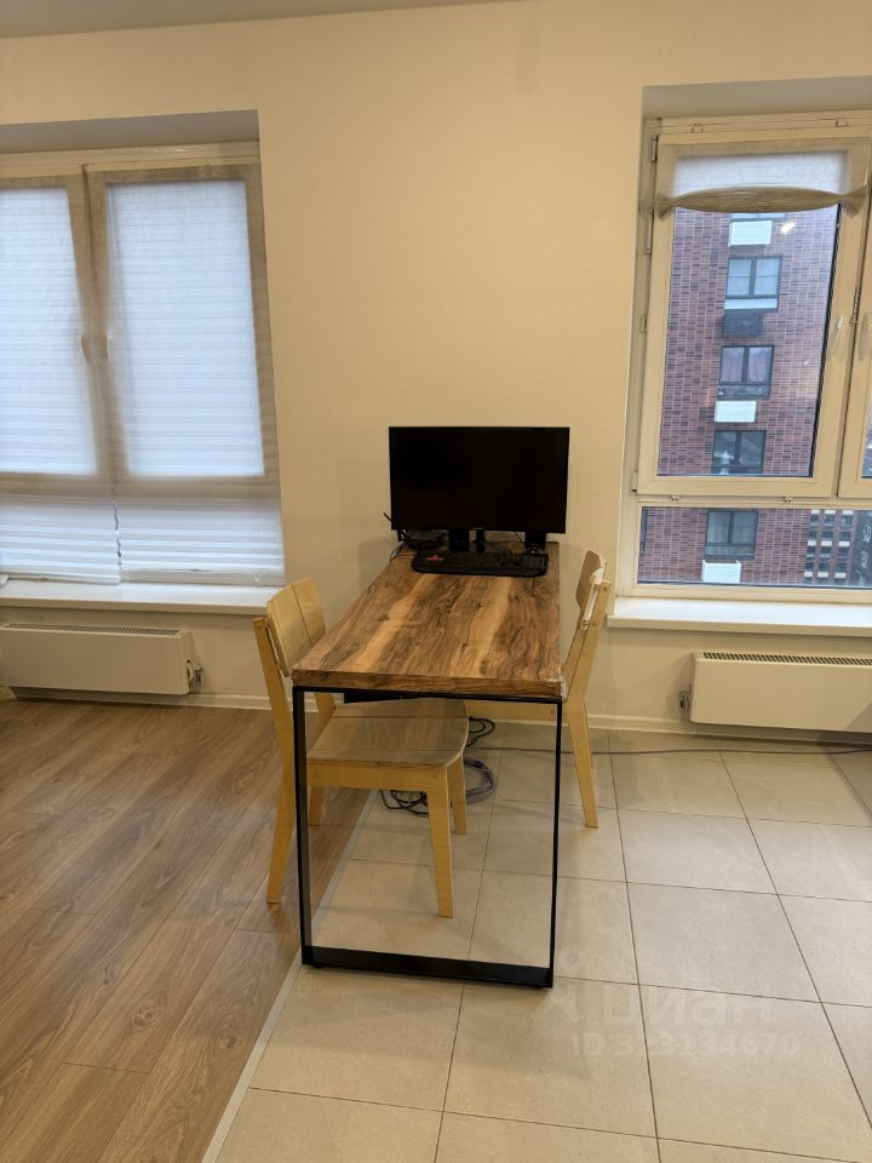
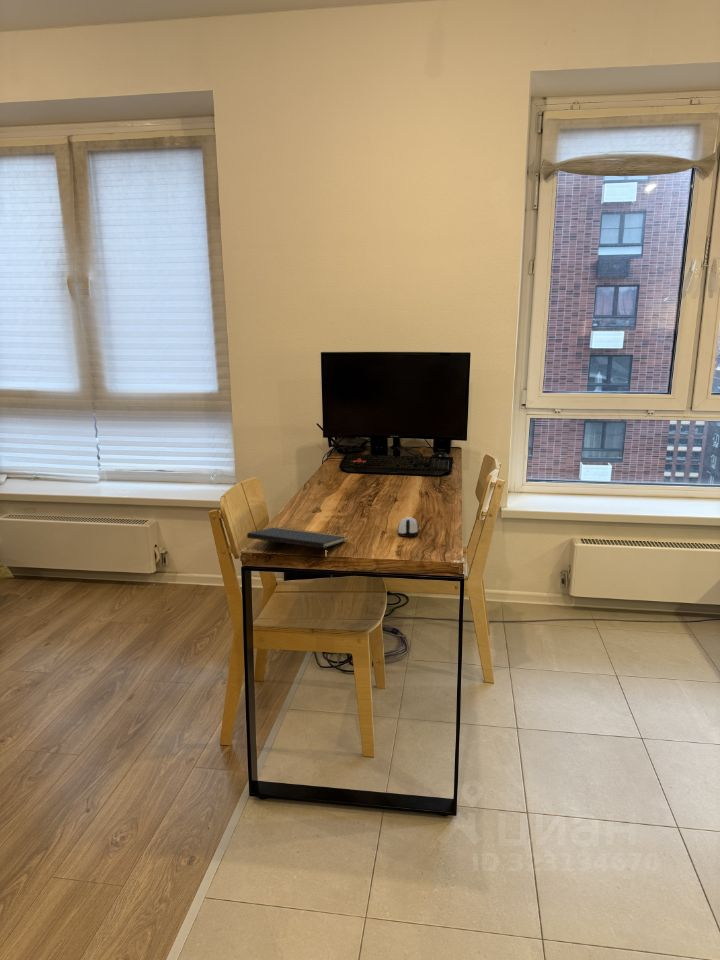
+ notepad (298, 536)
+ computer mouse (408, 525)
